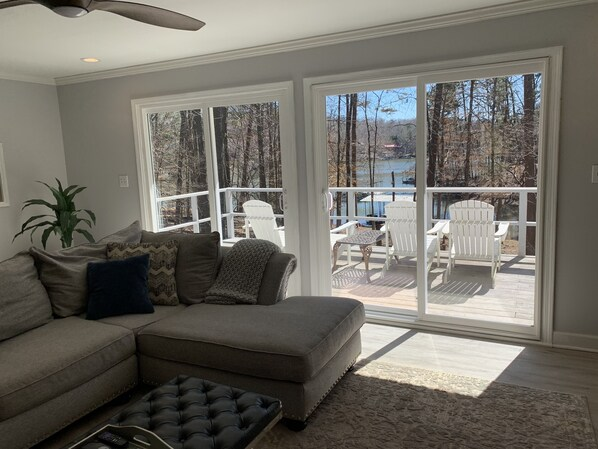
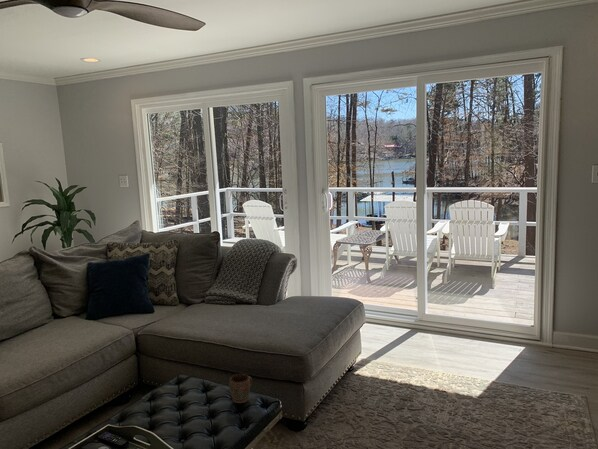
+ mug (241, 388)
